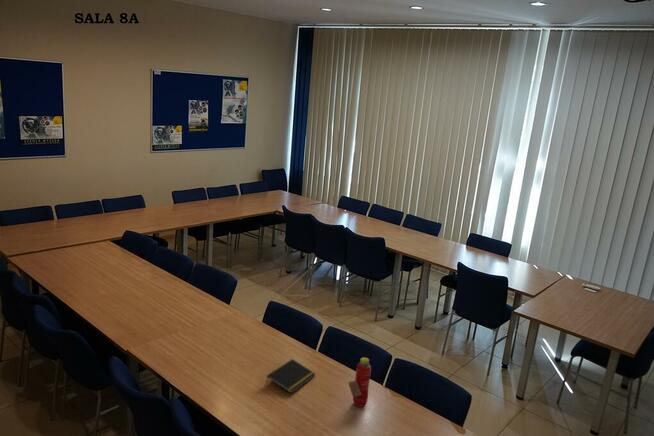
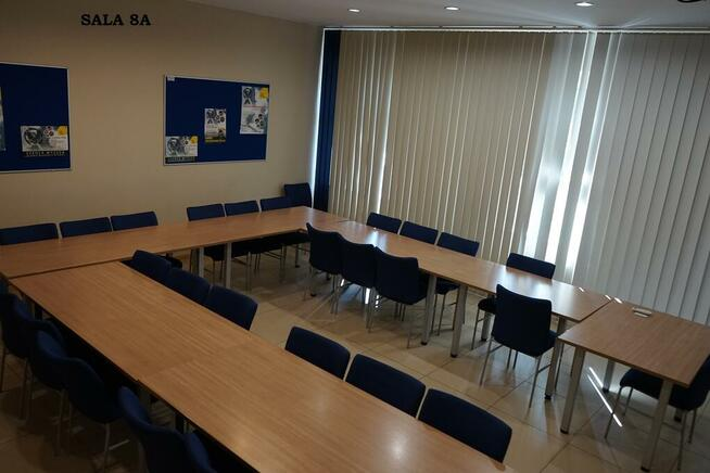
- notepad (291, 375)
- water bottle (360, 382)
